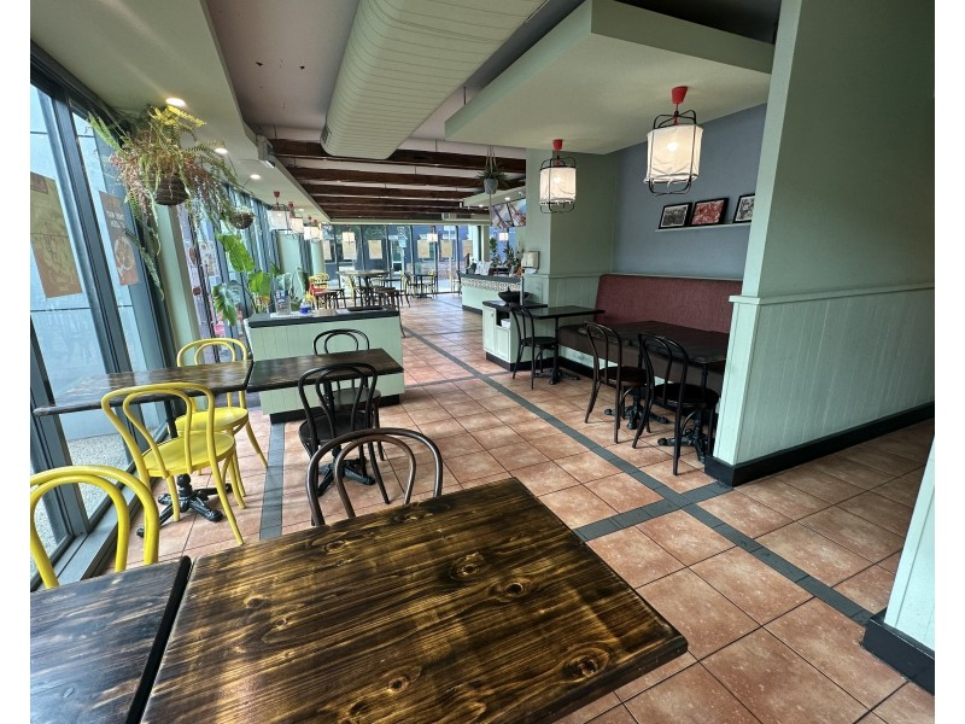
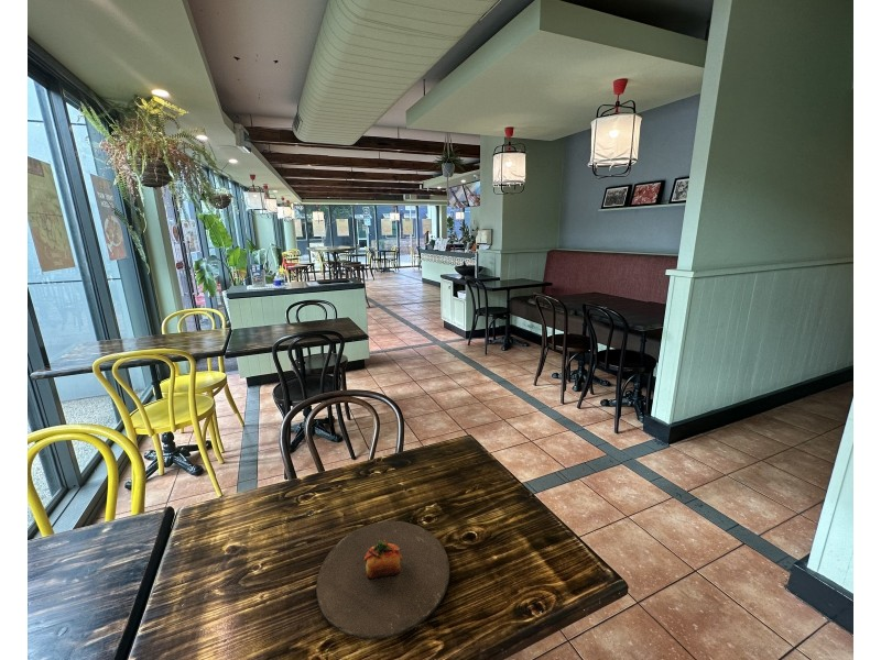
+ plate (383, 557)
